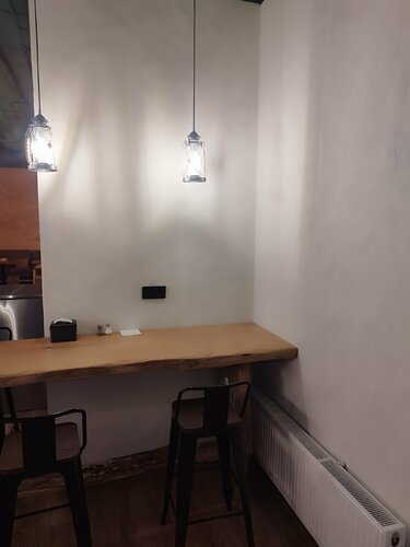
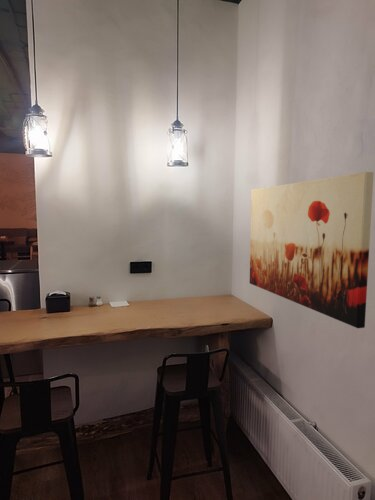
+ wall art (295, 242)
